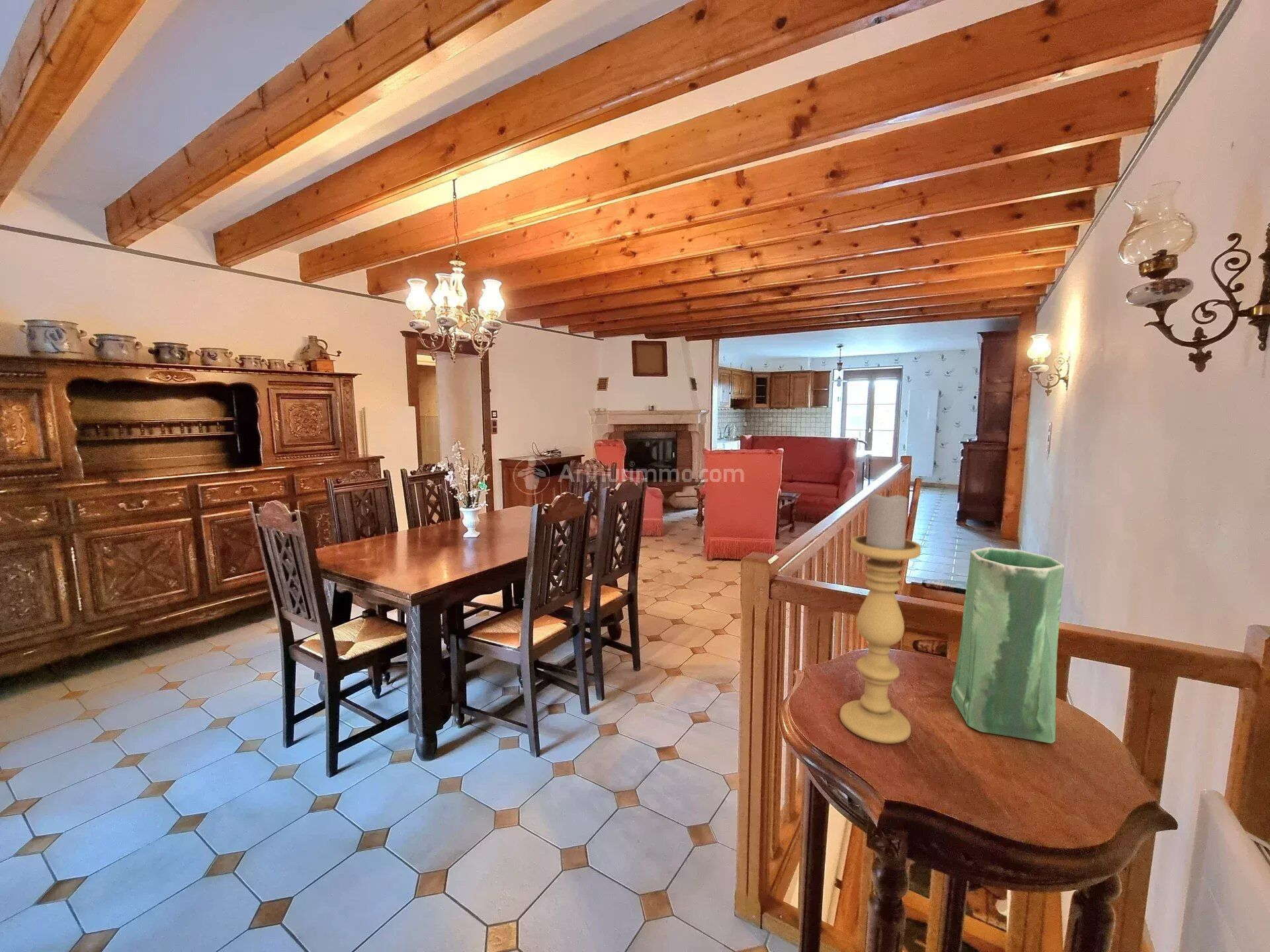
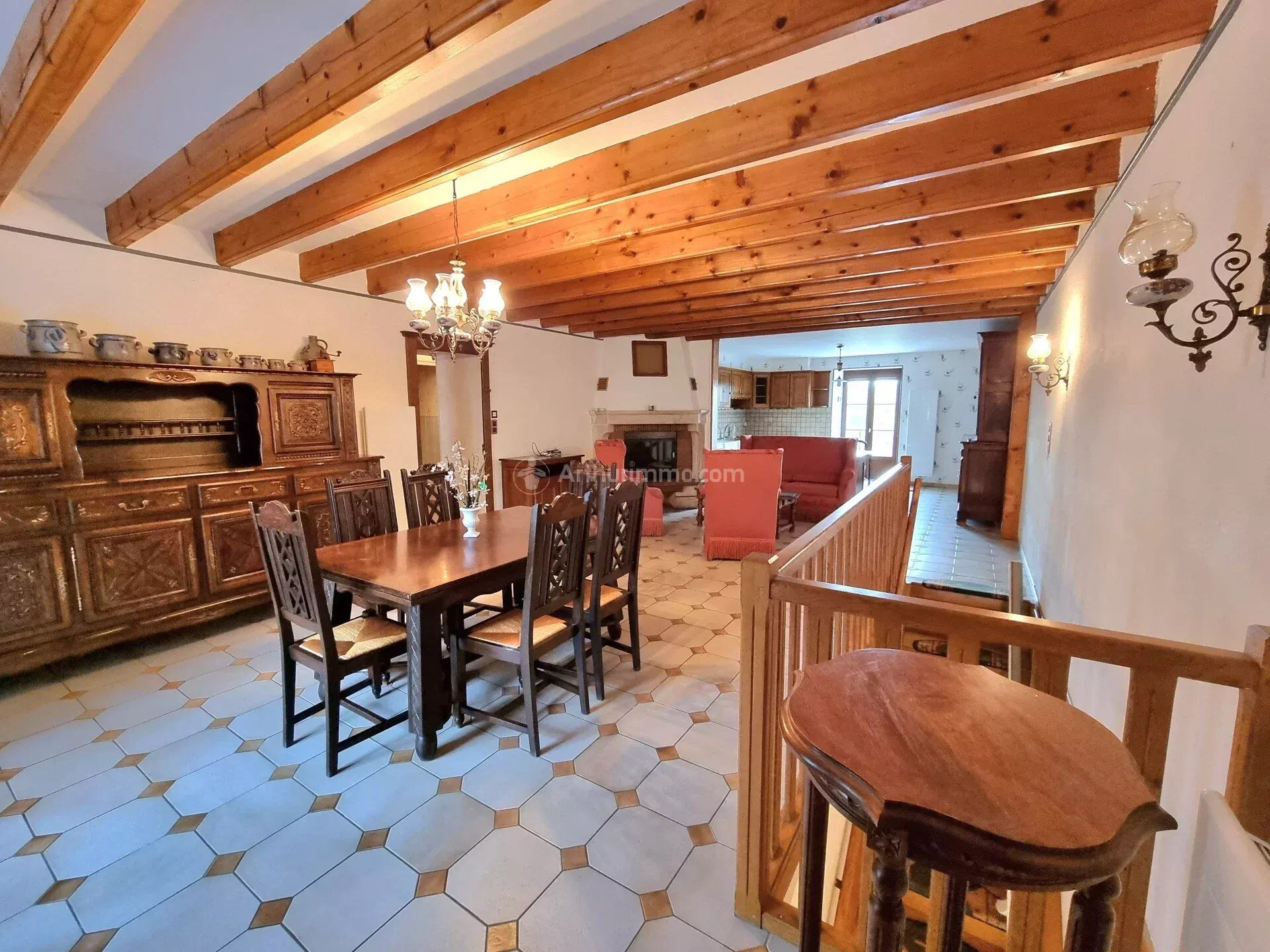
- vase (1007, 637)
- candle holder (880, 610)
